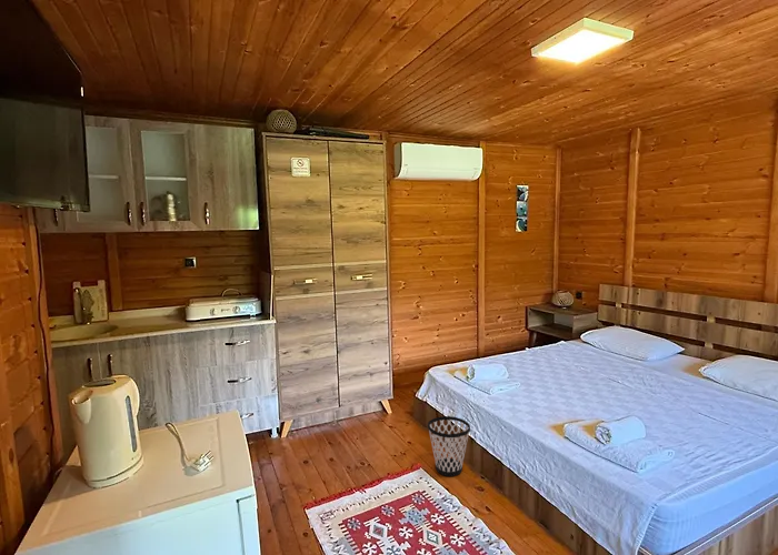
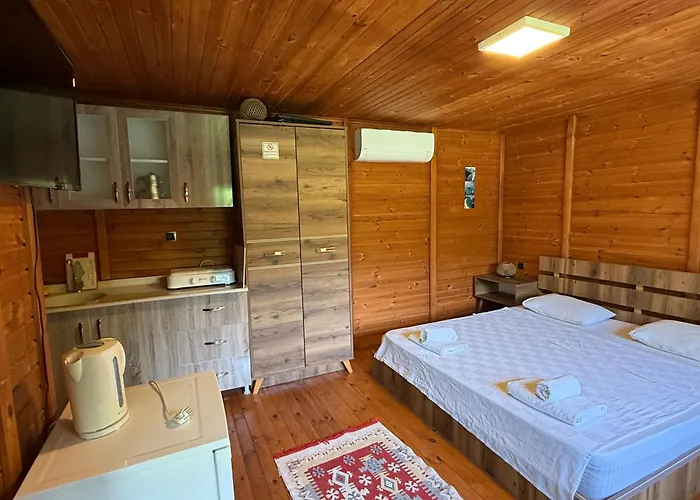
- wastebasket (448, 446)
